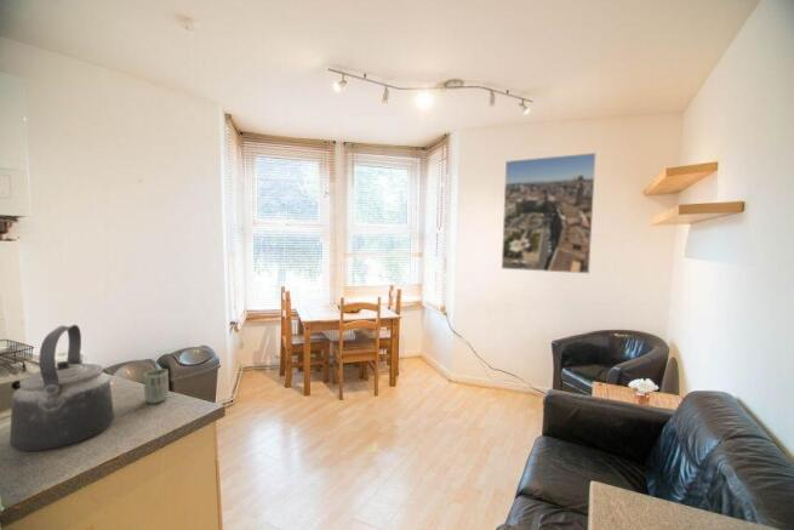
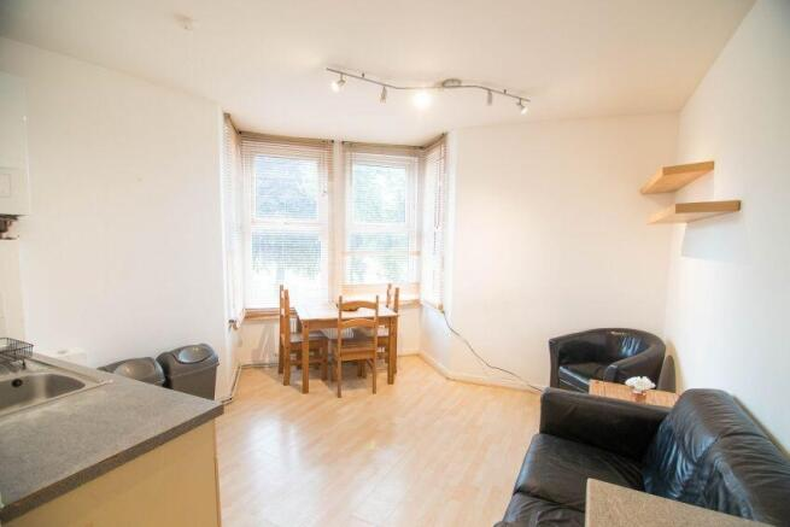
- cup (156, 386)
- kettle (65, 377)
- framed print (545, 215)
